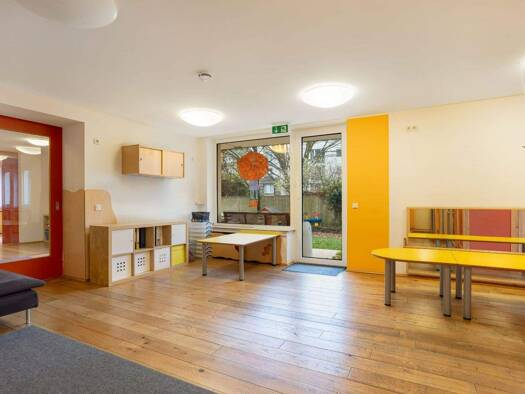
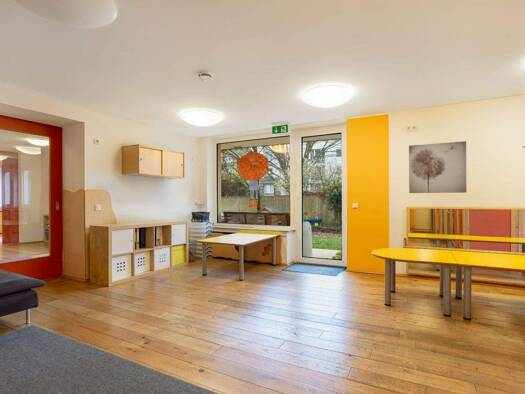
+ wall art (436, 168)
